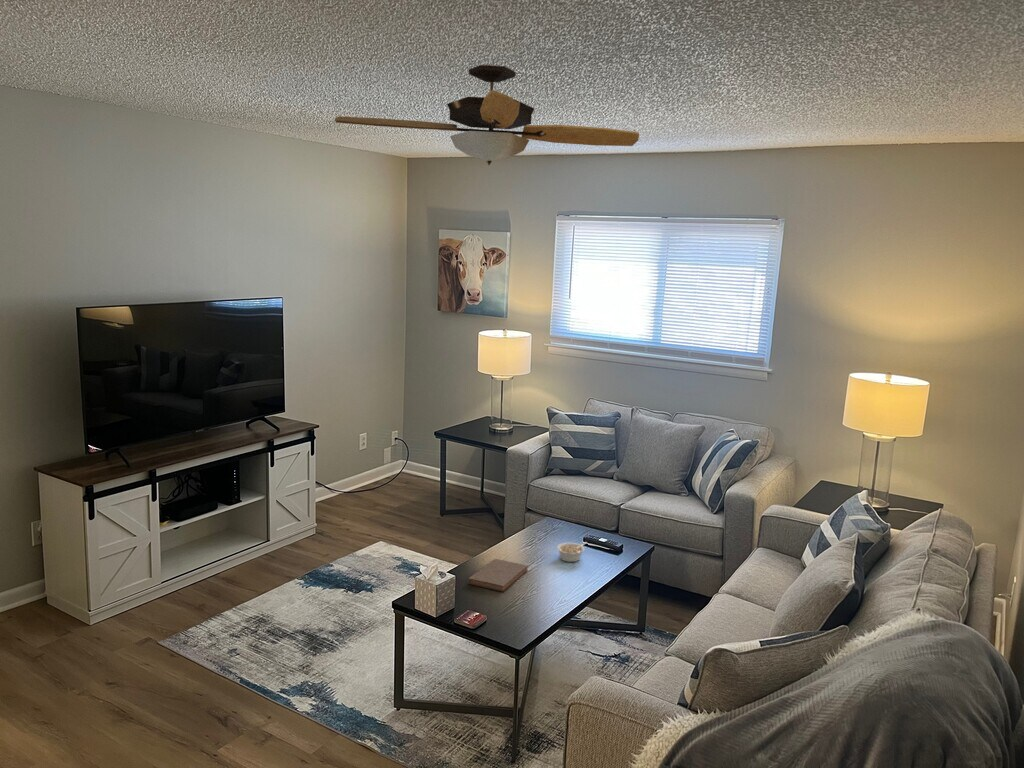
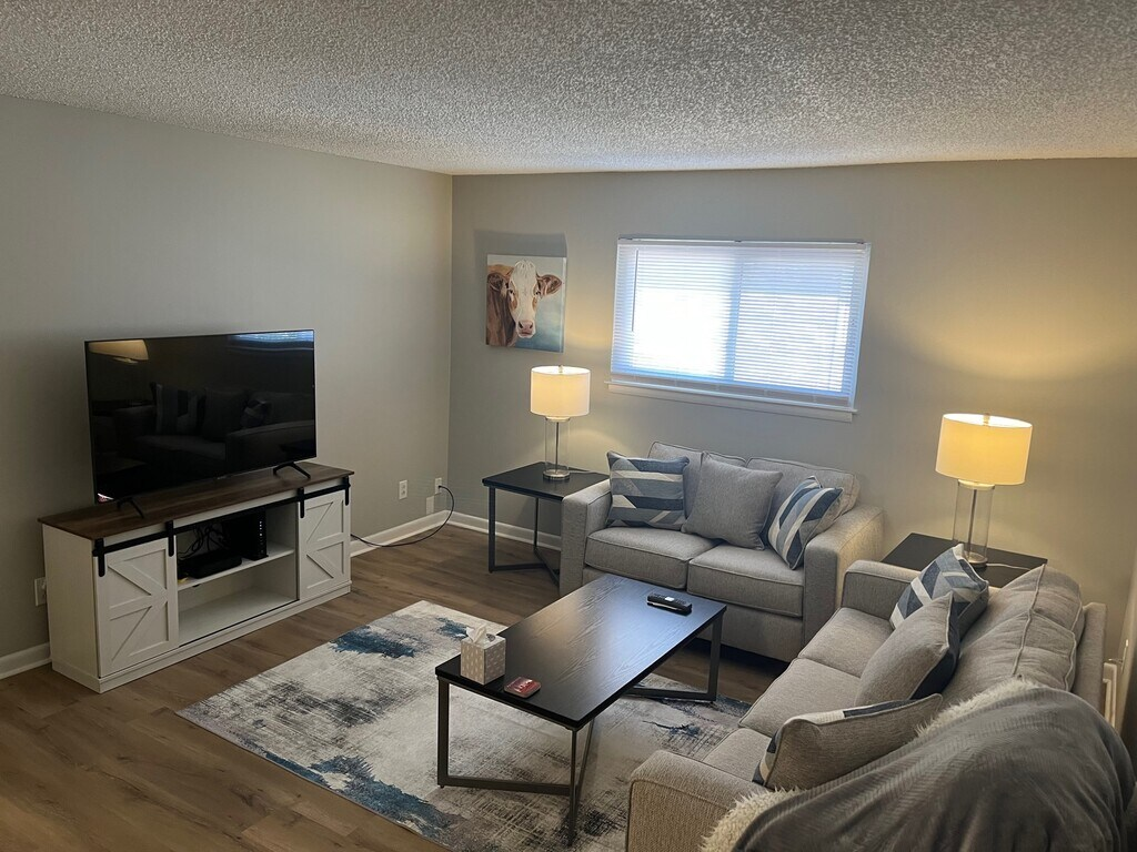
- legume (570, 551)
- book (498, 574)
- ceiling fan (490, 118)
